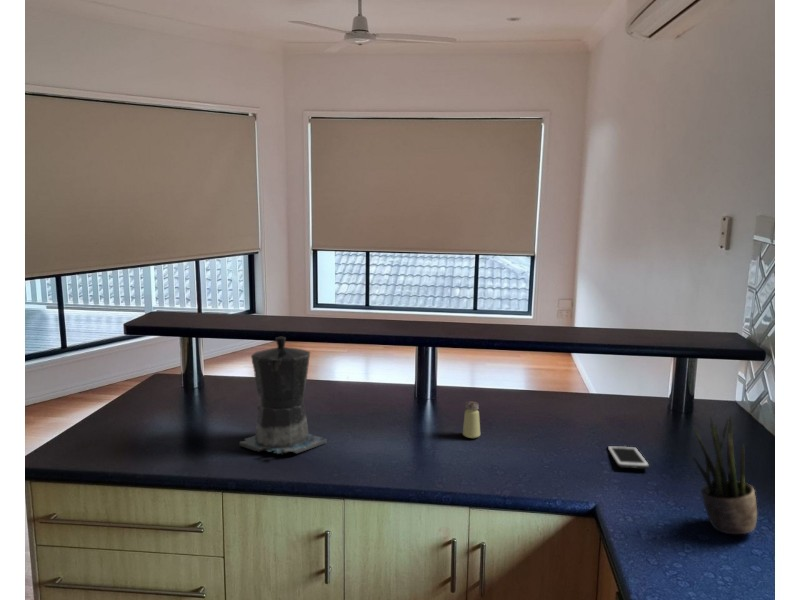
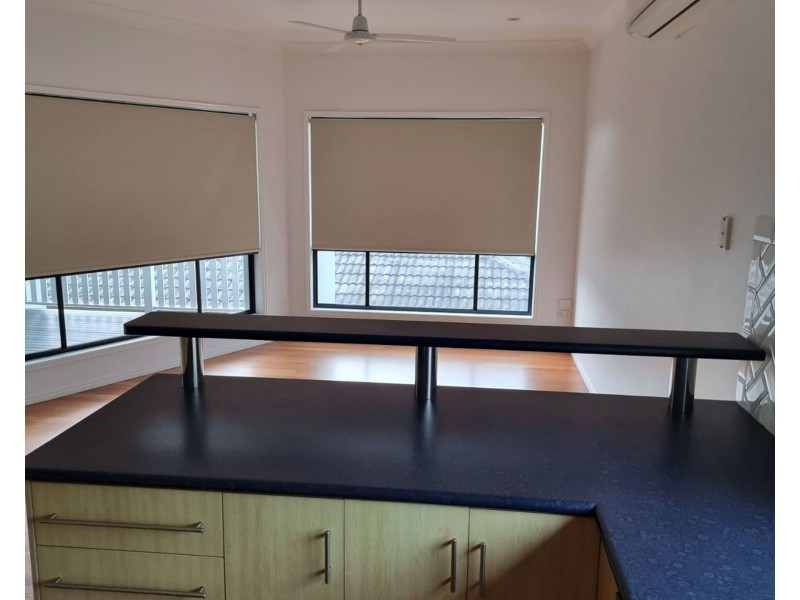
- saltshaker (471, 419)
- potted plant (723, 470)
- coffee maker (281, 390)
- cell phone (627, 456)
